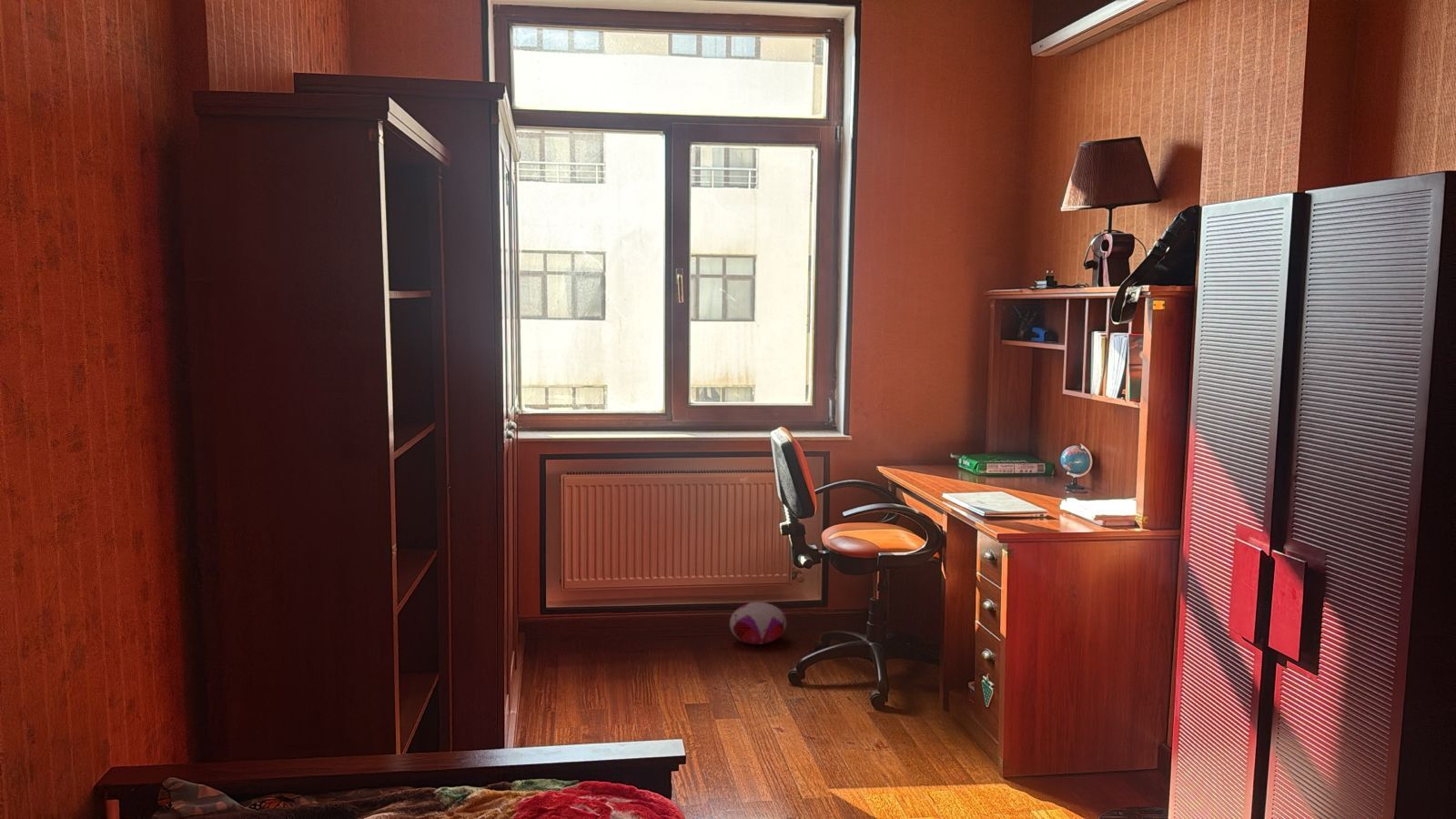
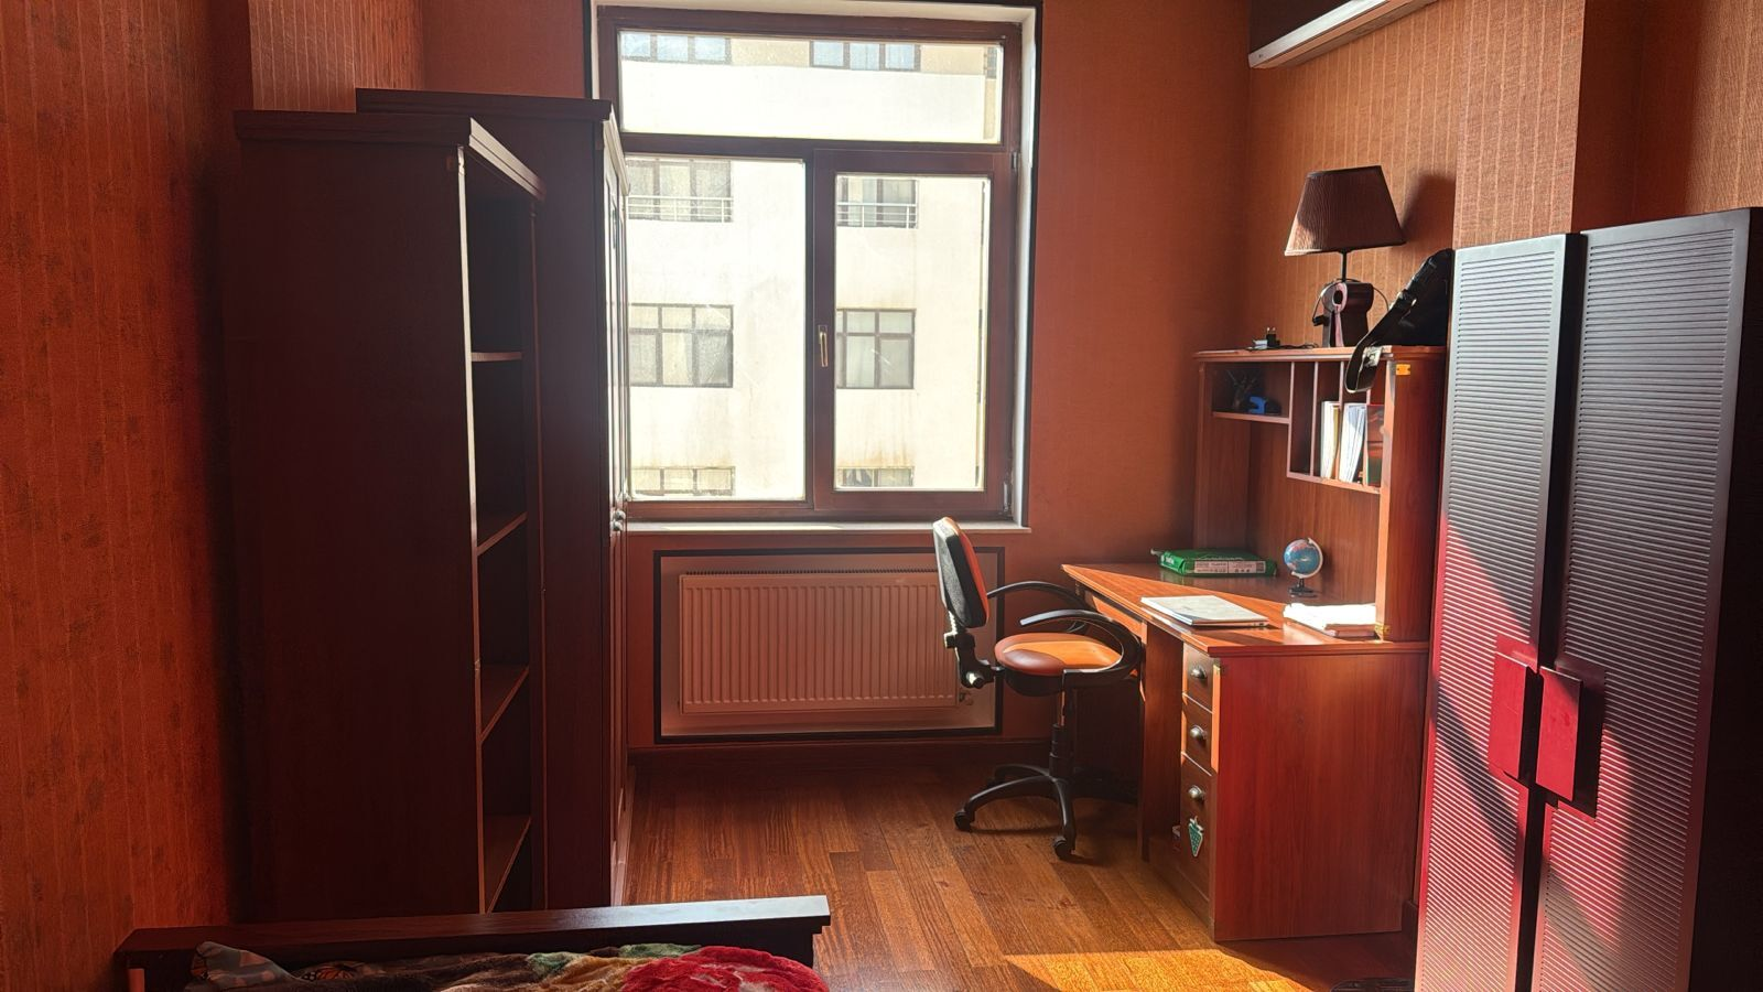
- plush toy (758, 622)
